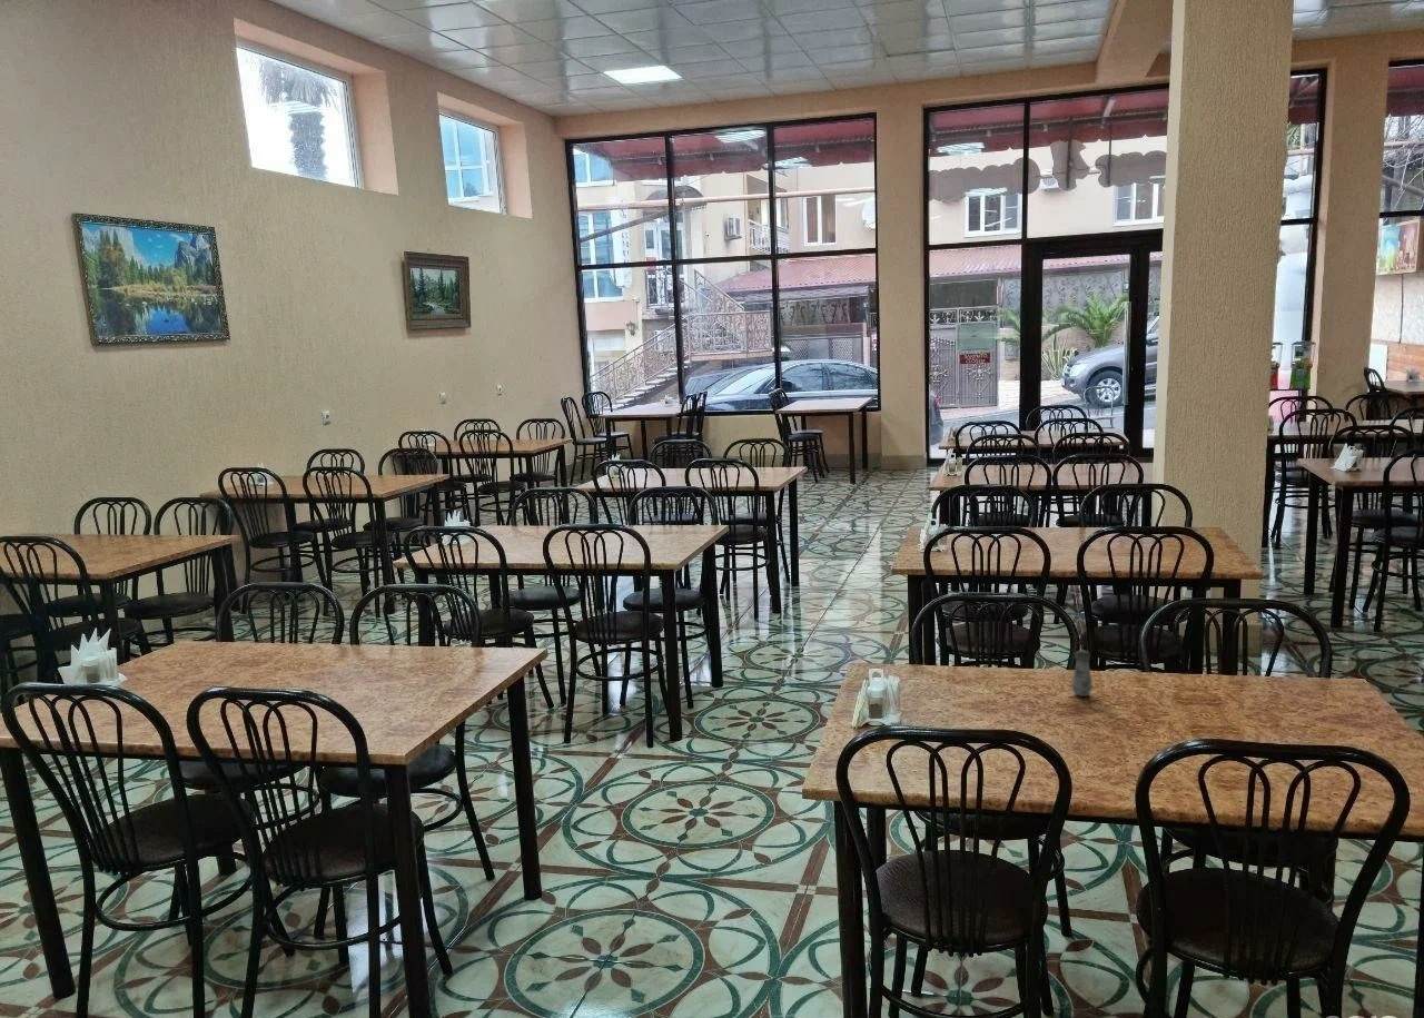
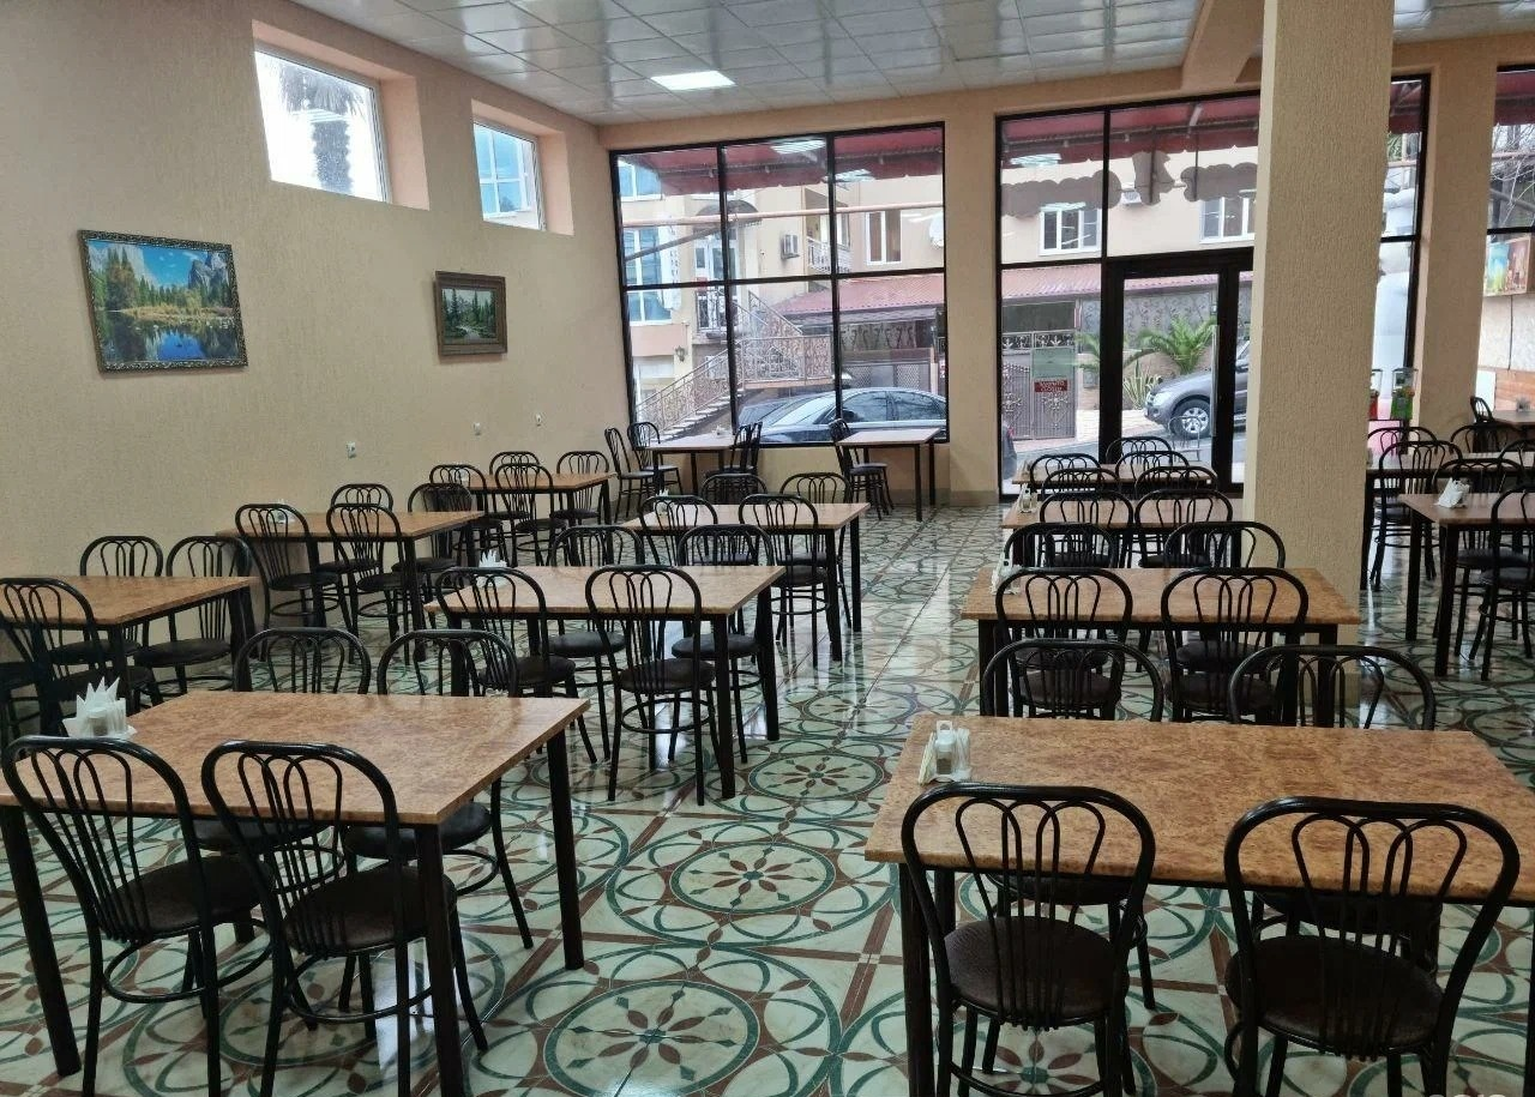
- salt shaker (1081, 672)
